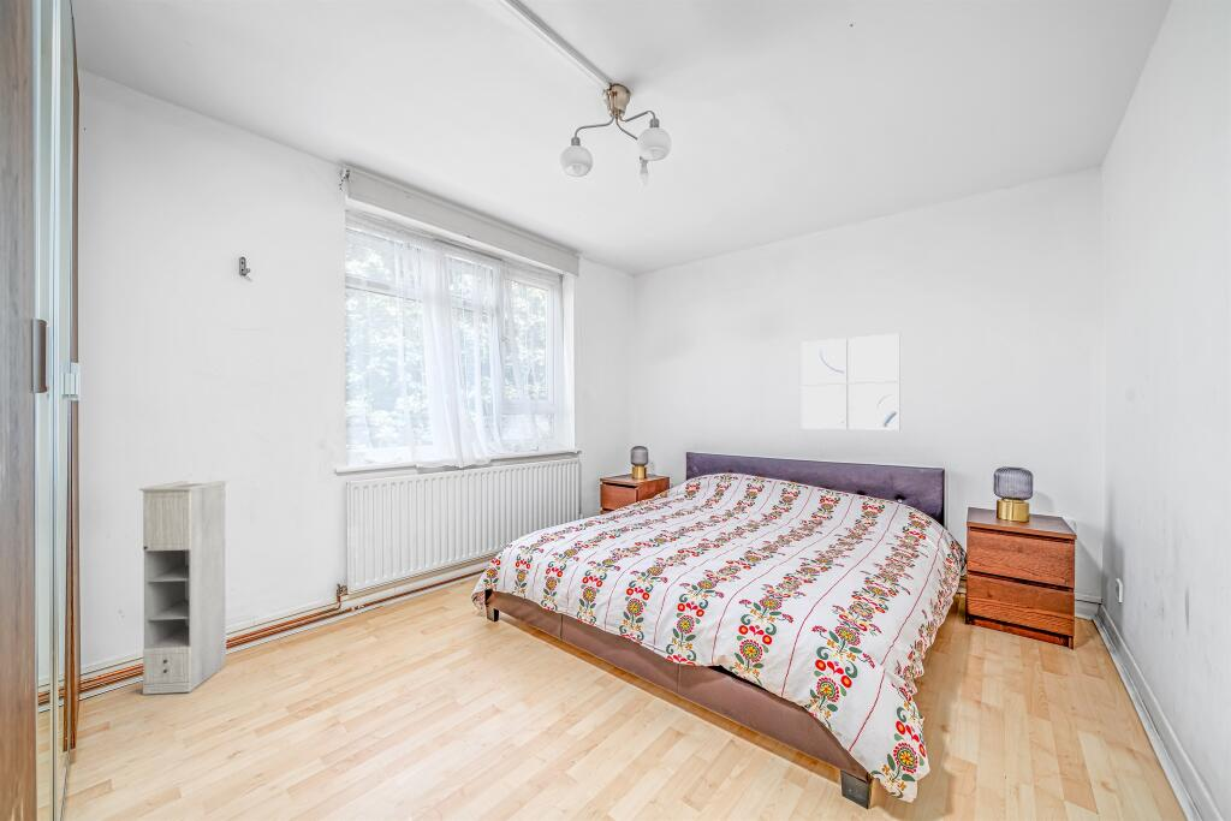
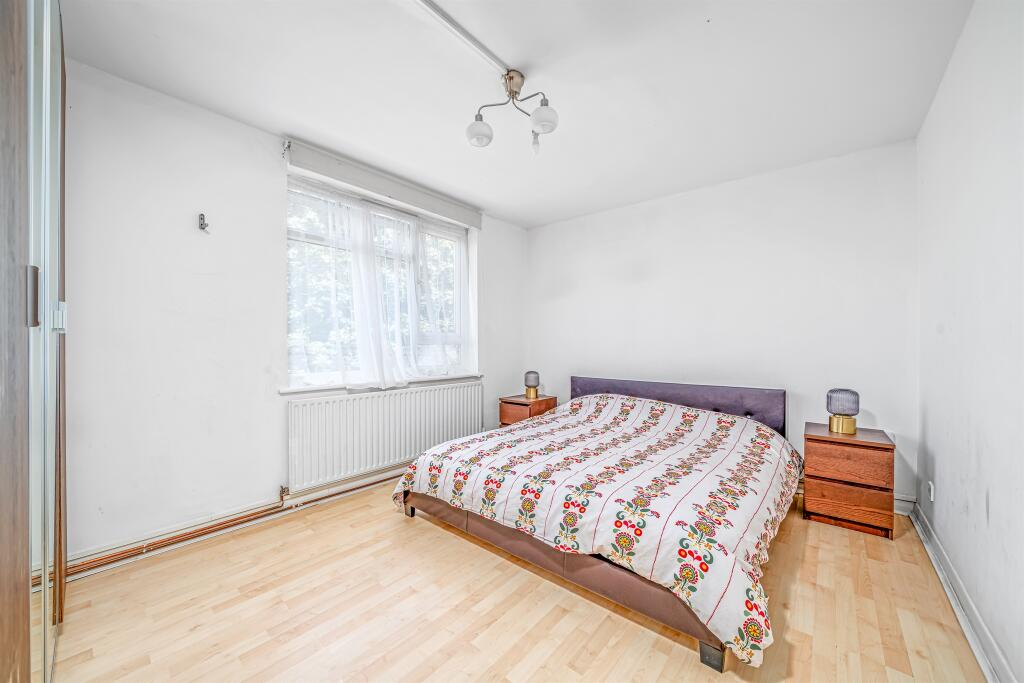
- wall art (849, 385)
- cabinet (185, 582)
